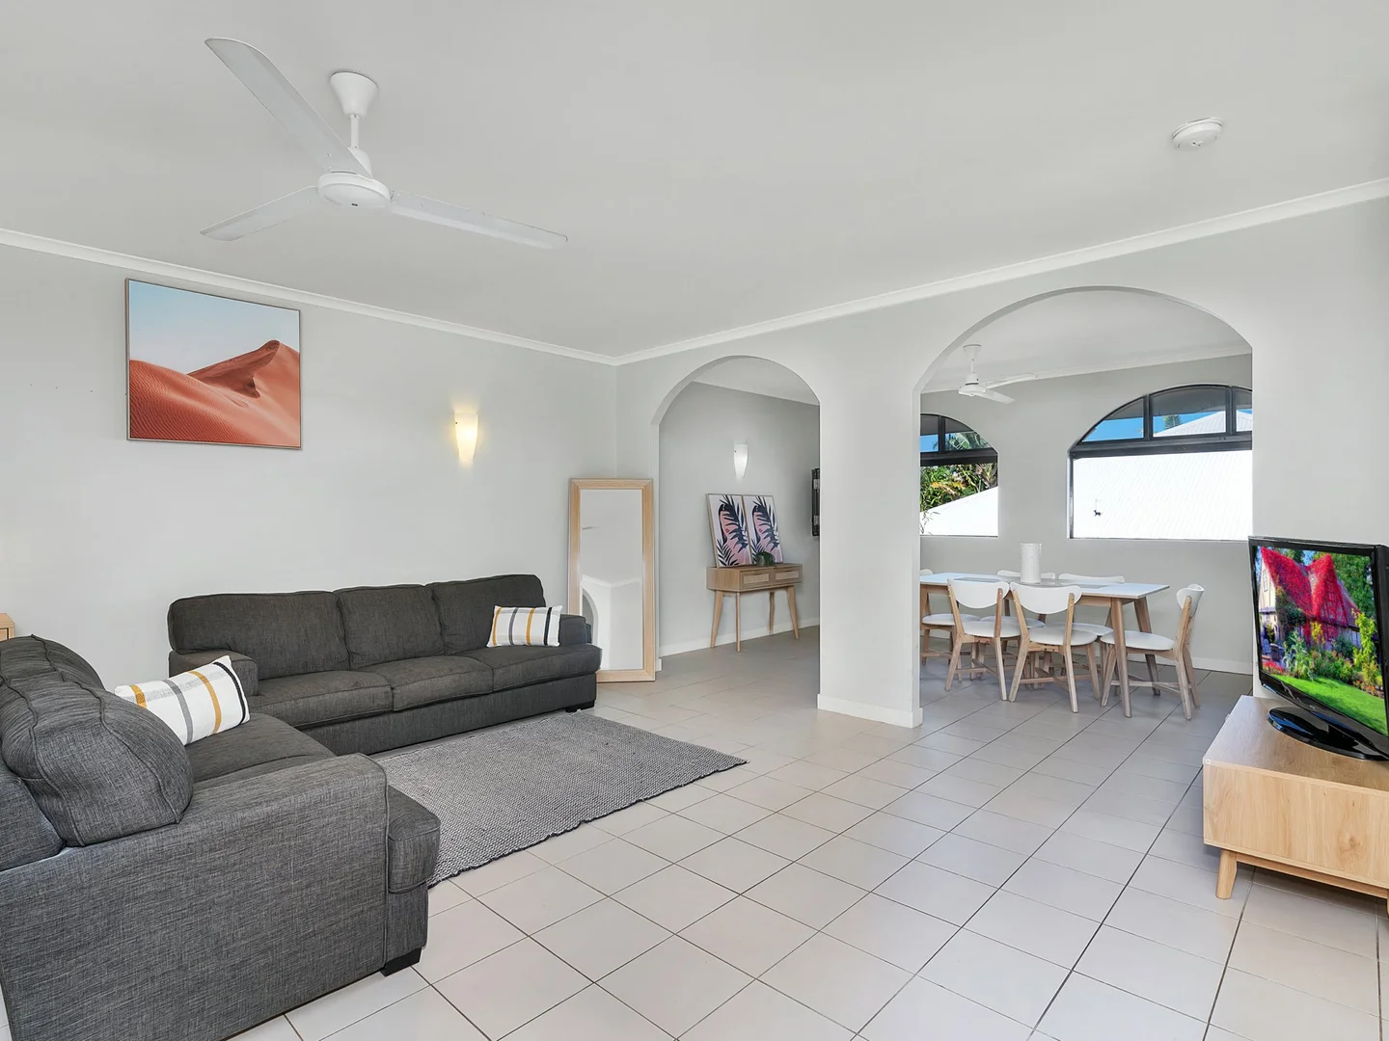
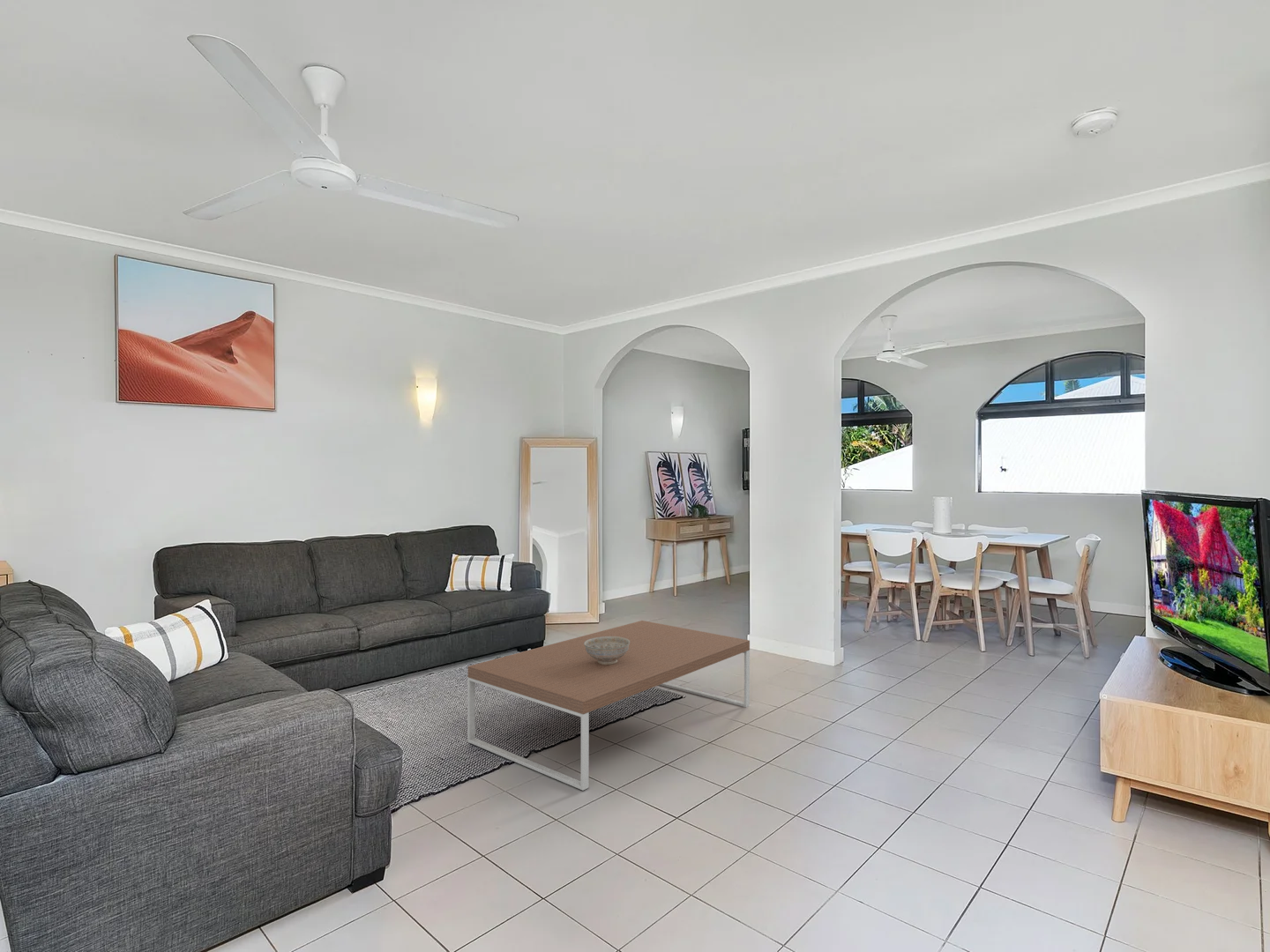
+ coffee table (618, 688)
+ decorative bowl (607, 651)
